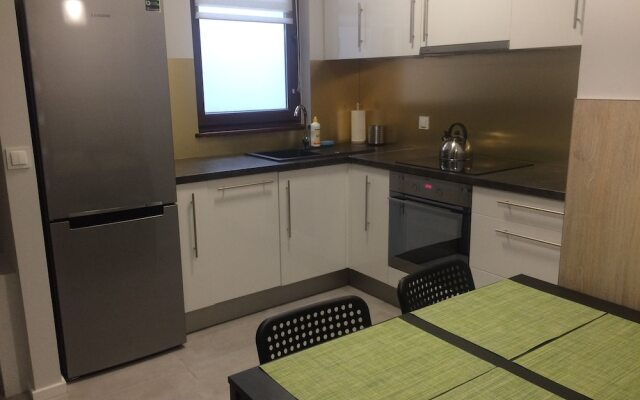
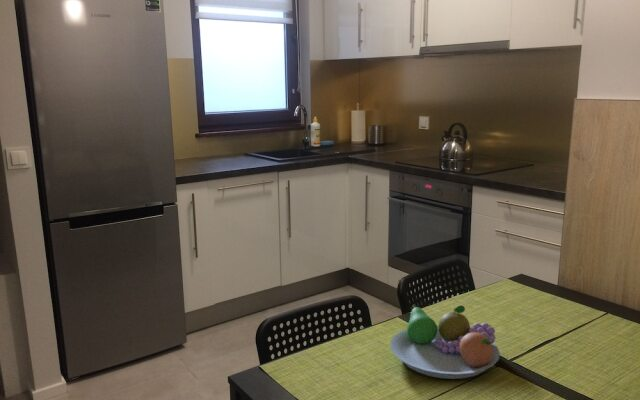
+ fruit bowl (443, 335)
